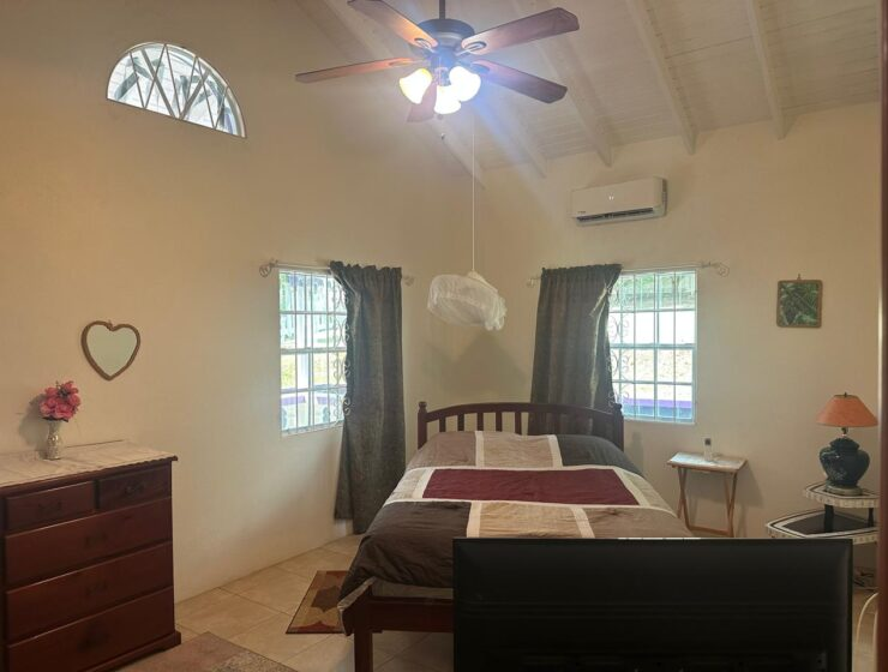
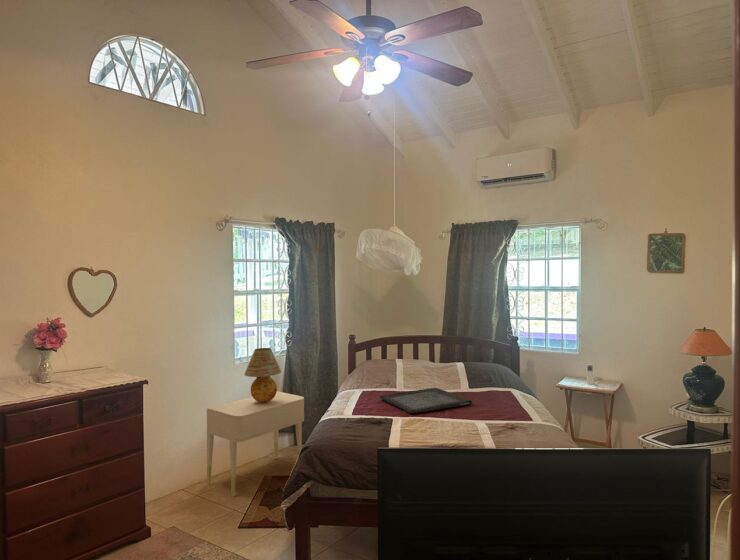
+ serving tray (424, 399)
+ nightstand (258, 436)
+ table lamp (263, 375)
